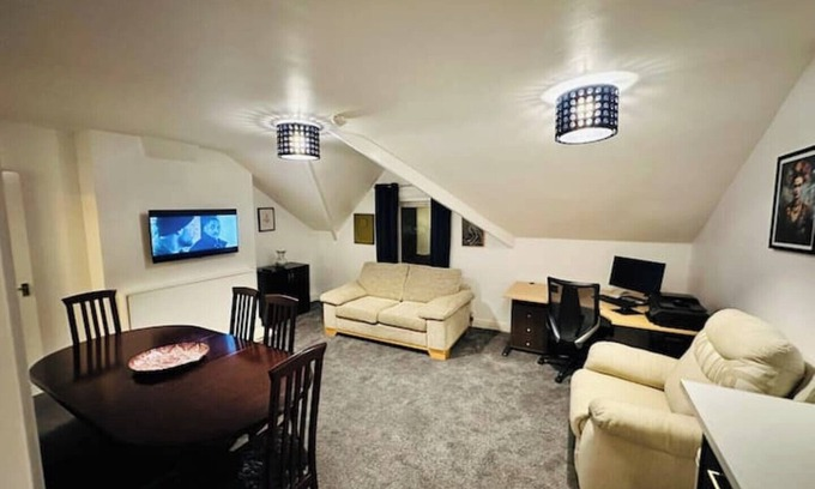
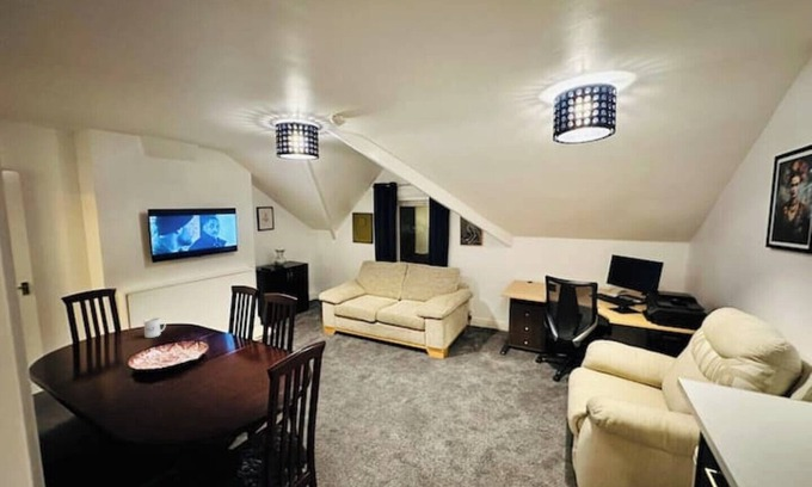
+ mug (155, 327)
